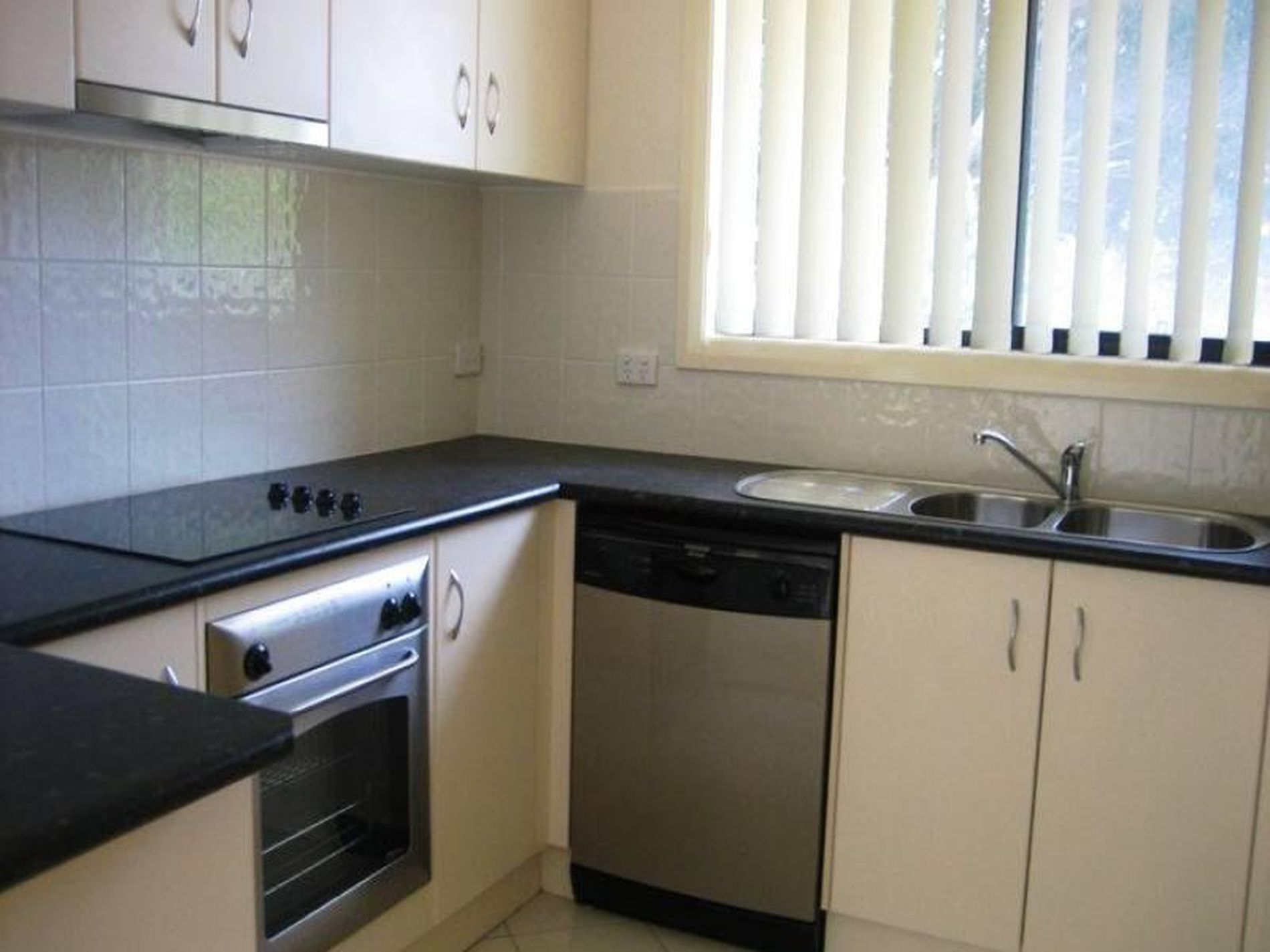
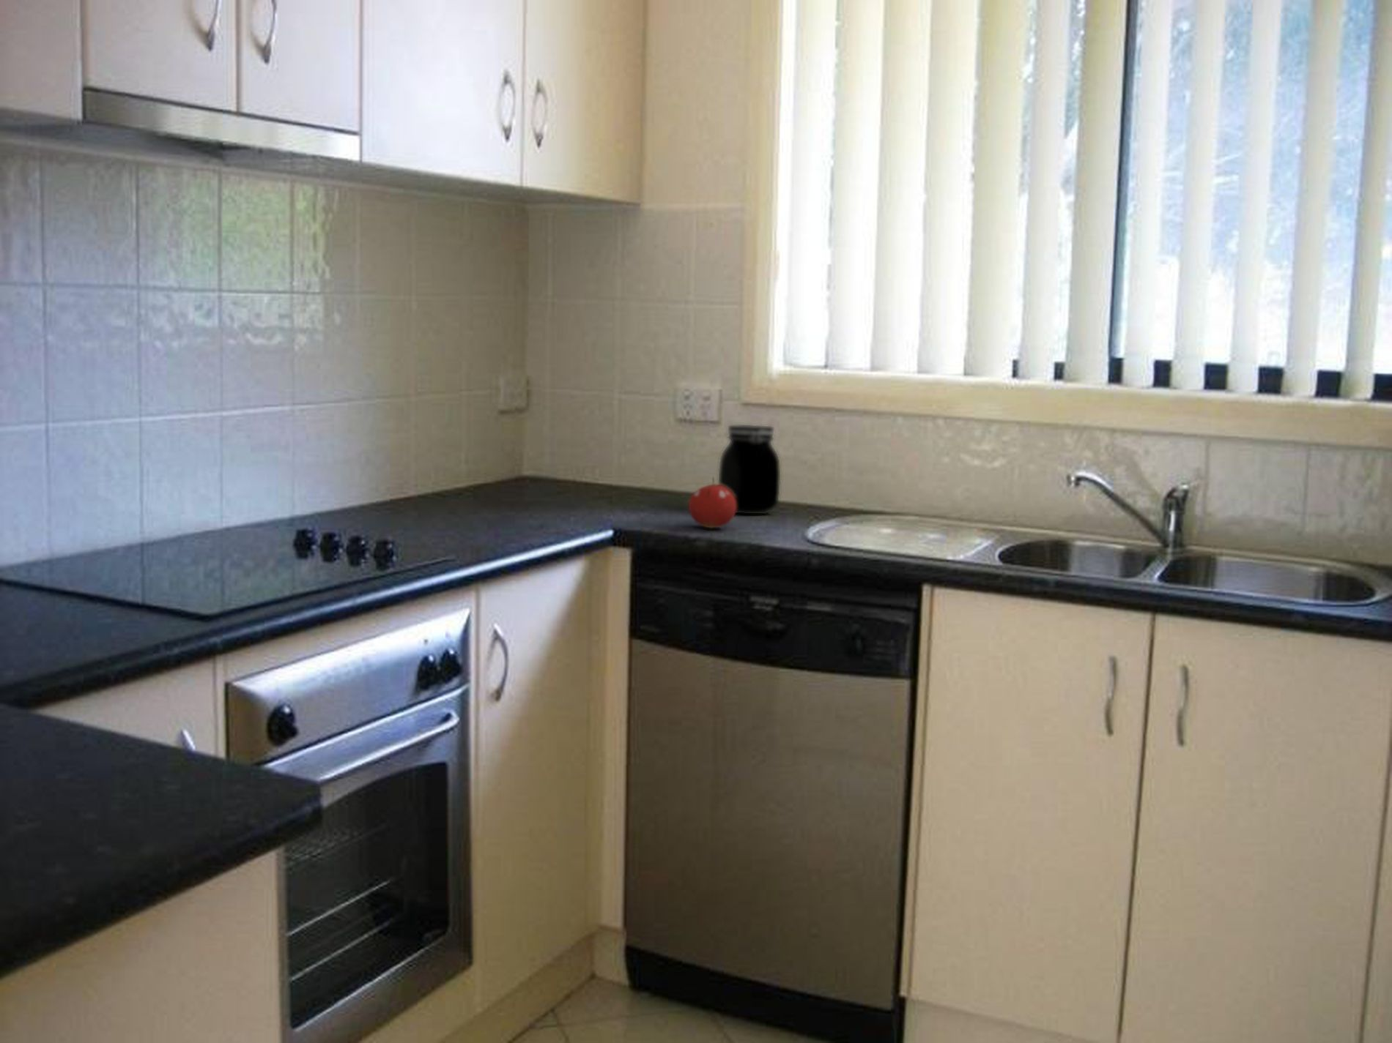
+ jar (749, 469)
+ fruit (712, 502)
